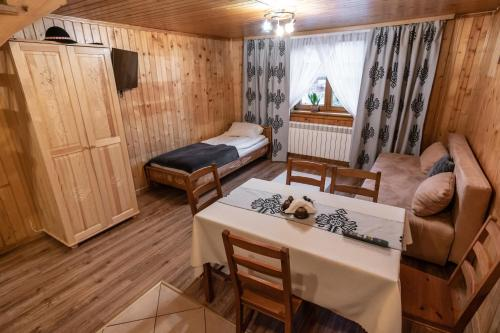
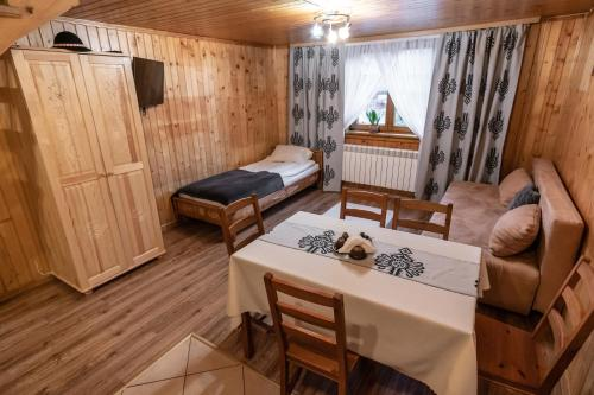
- remote control (364, 237)
